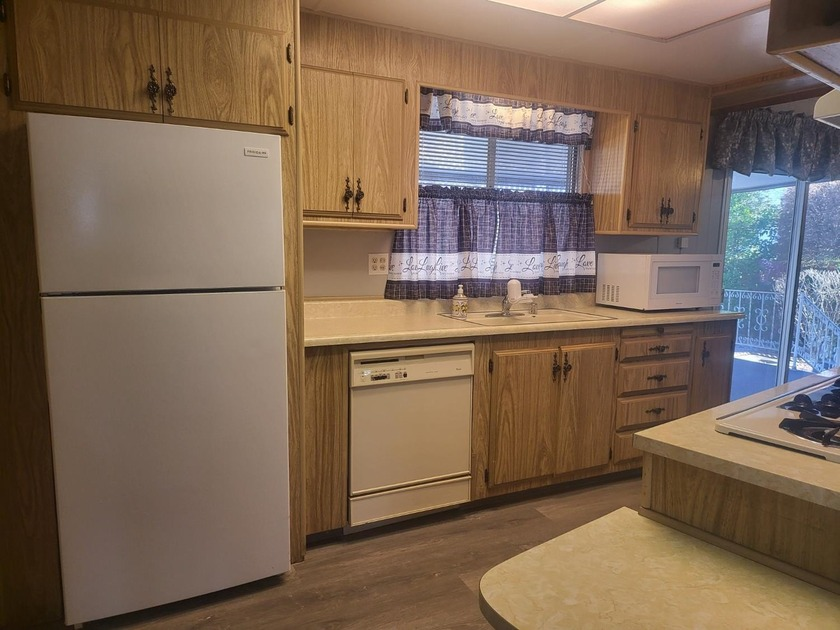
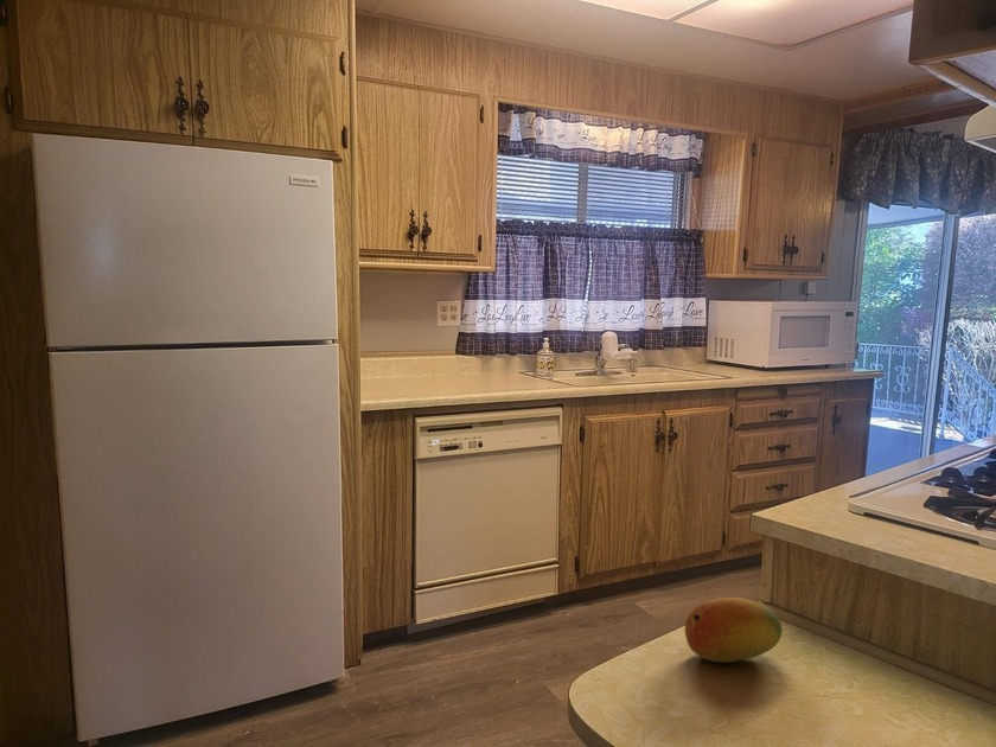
+ fruit (736, 627)
